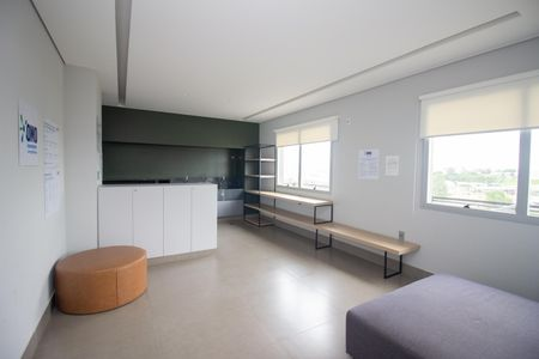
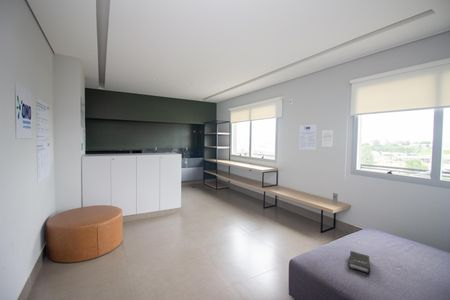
+ hardback book (359, 261)
